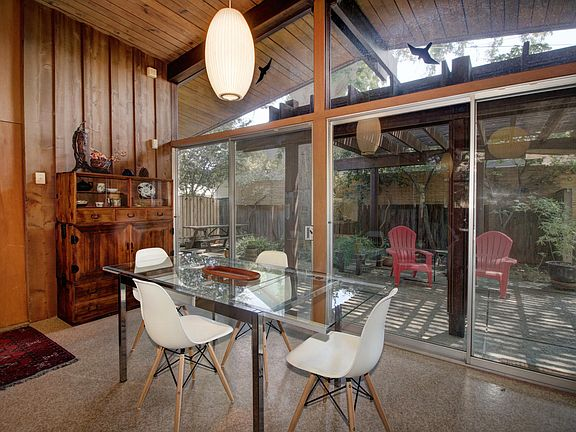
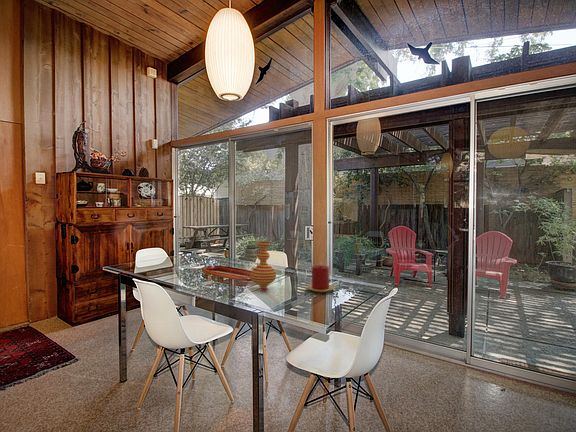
+ vase (263, 265)
+ candle (320, 278)
